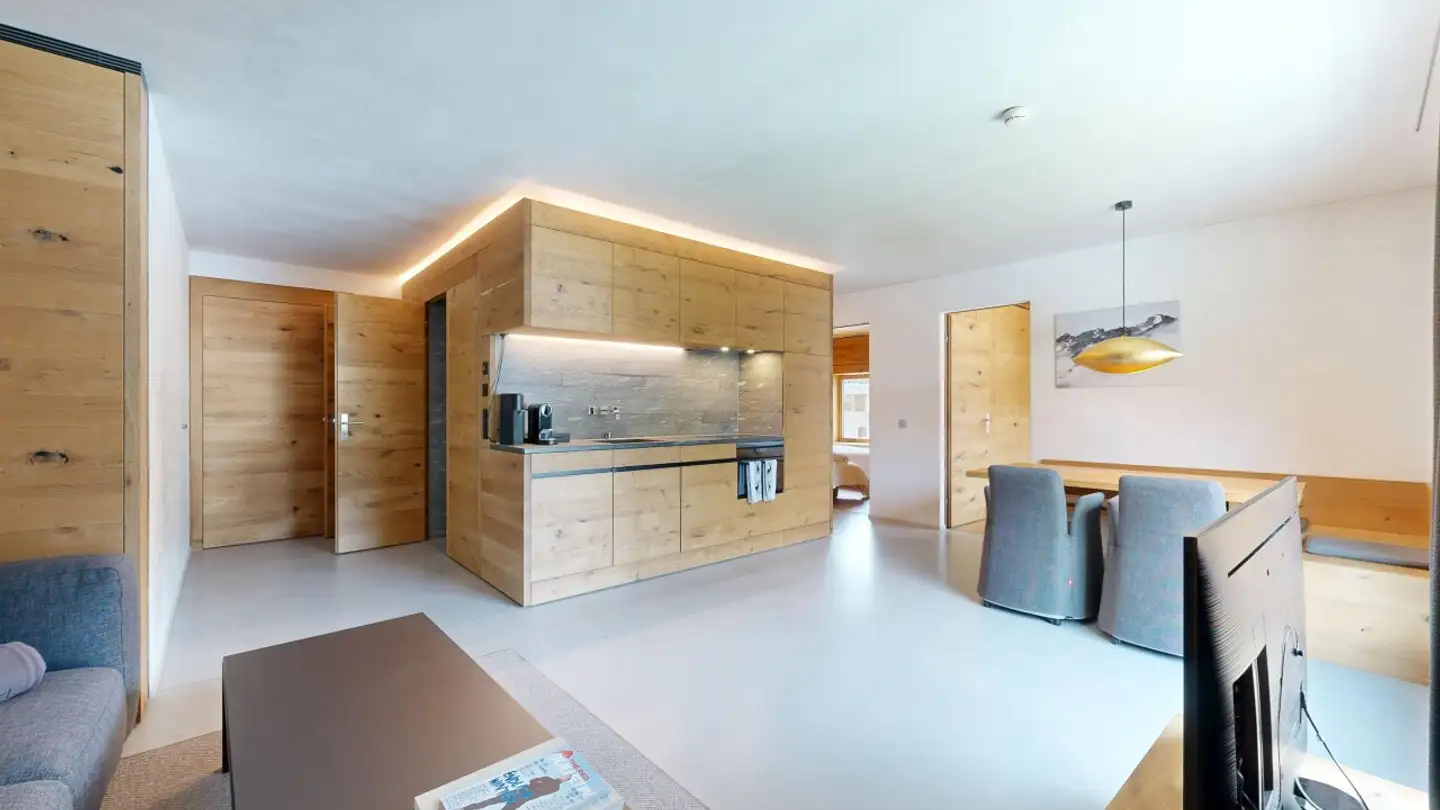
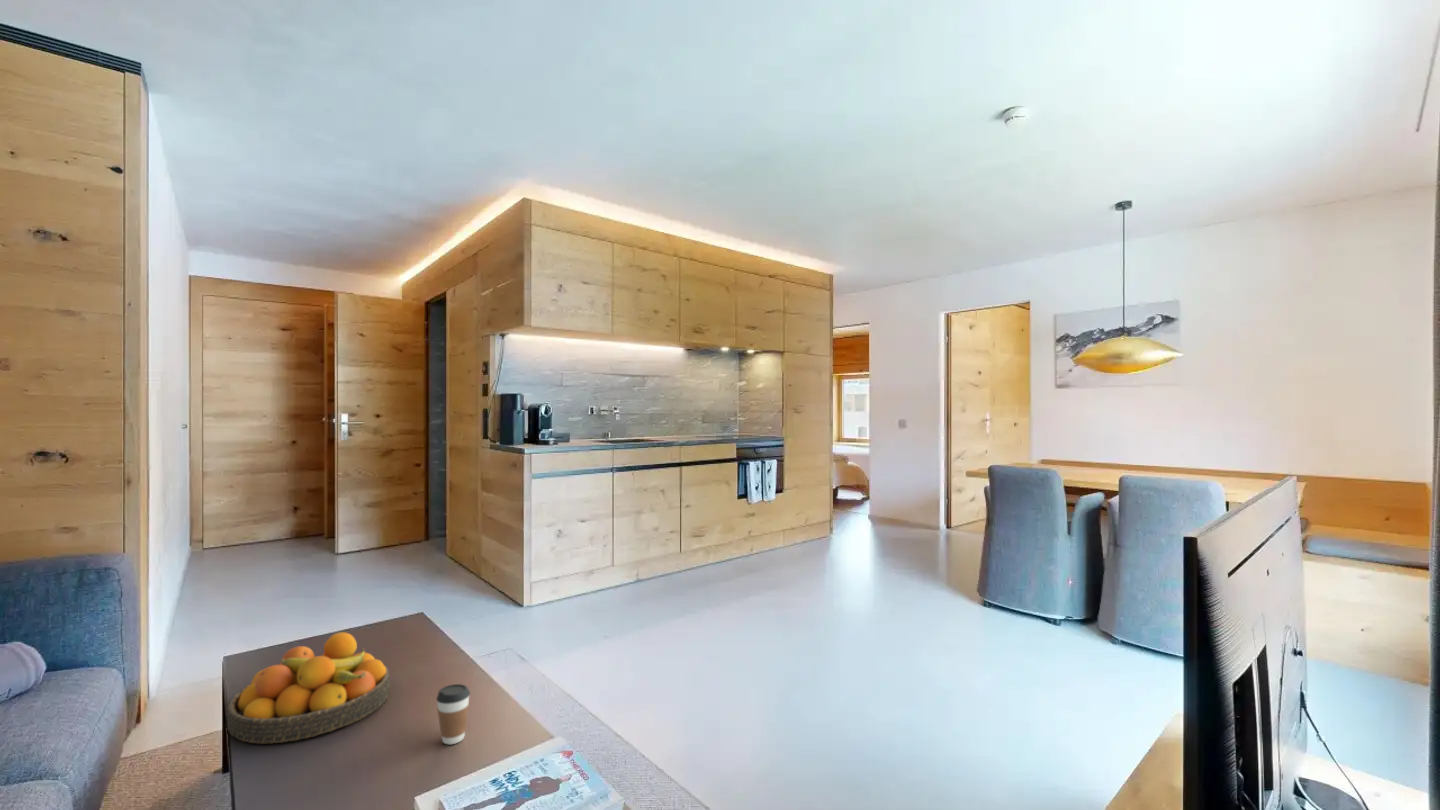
+ coffee cup (453, 714)
+ fruit bowl (313, 677)
